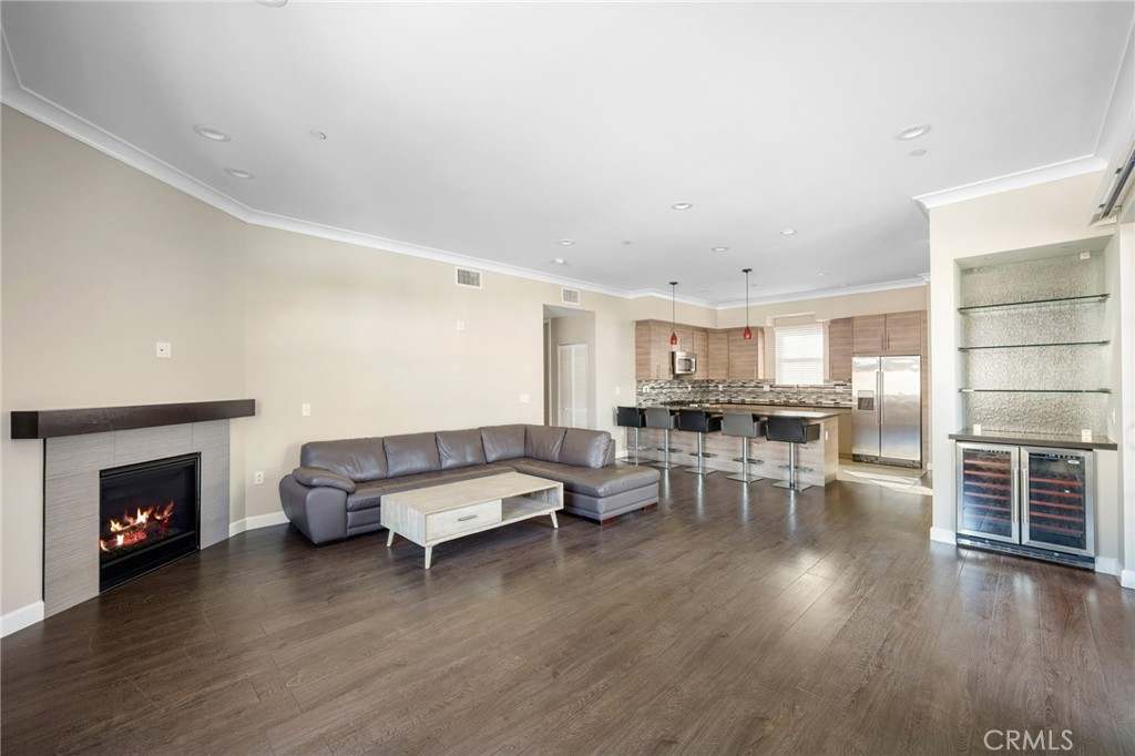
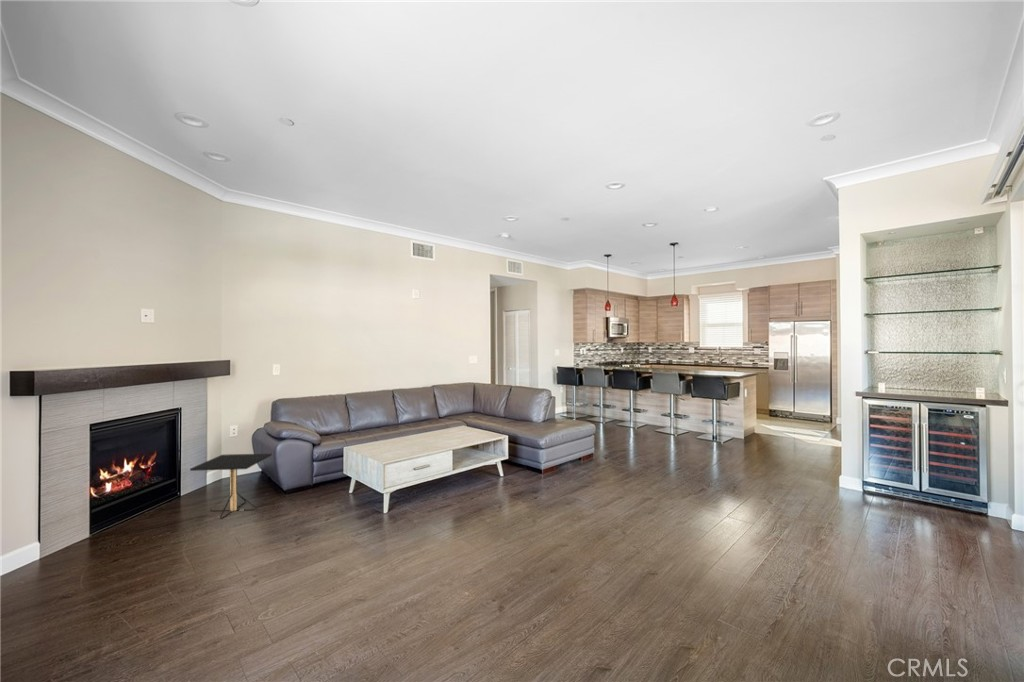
+ side table (233, 485)
